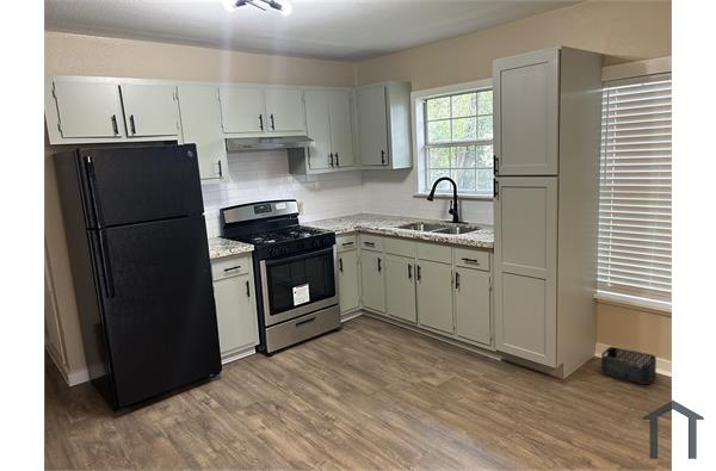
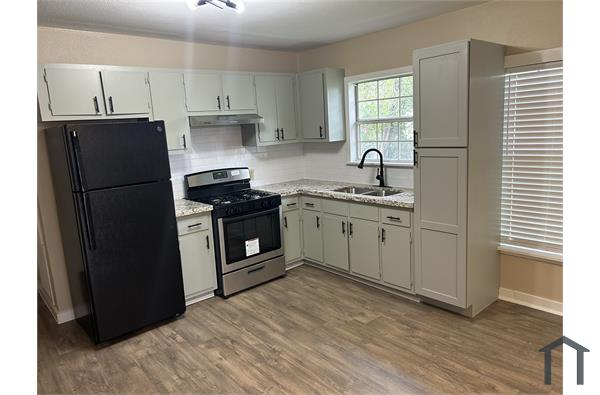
- storage bin (628, 364)
